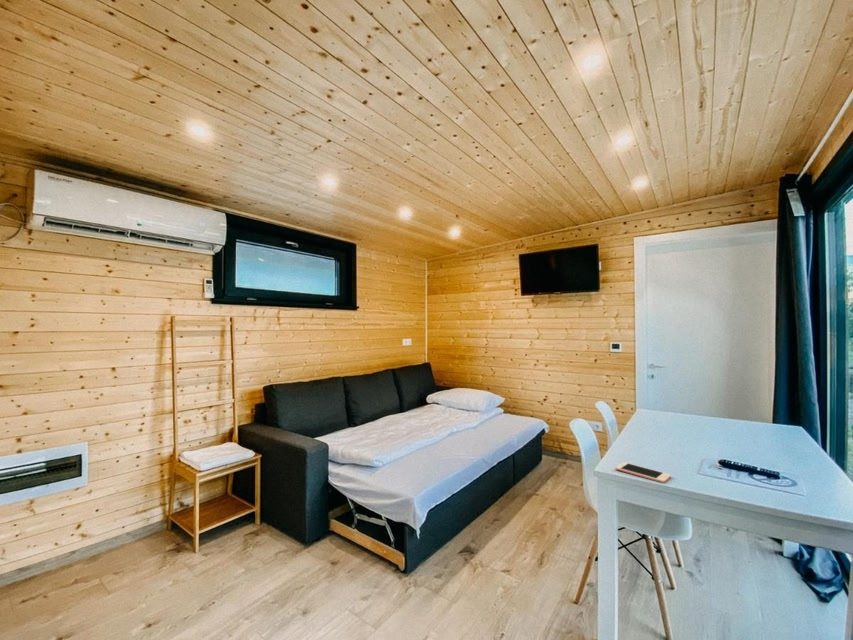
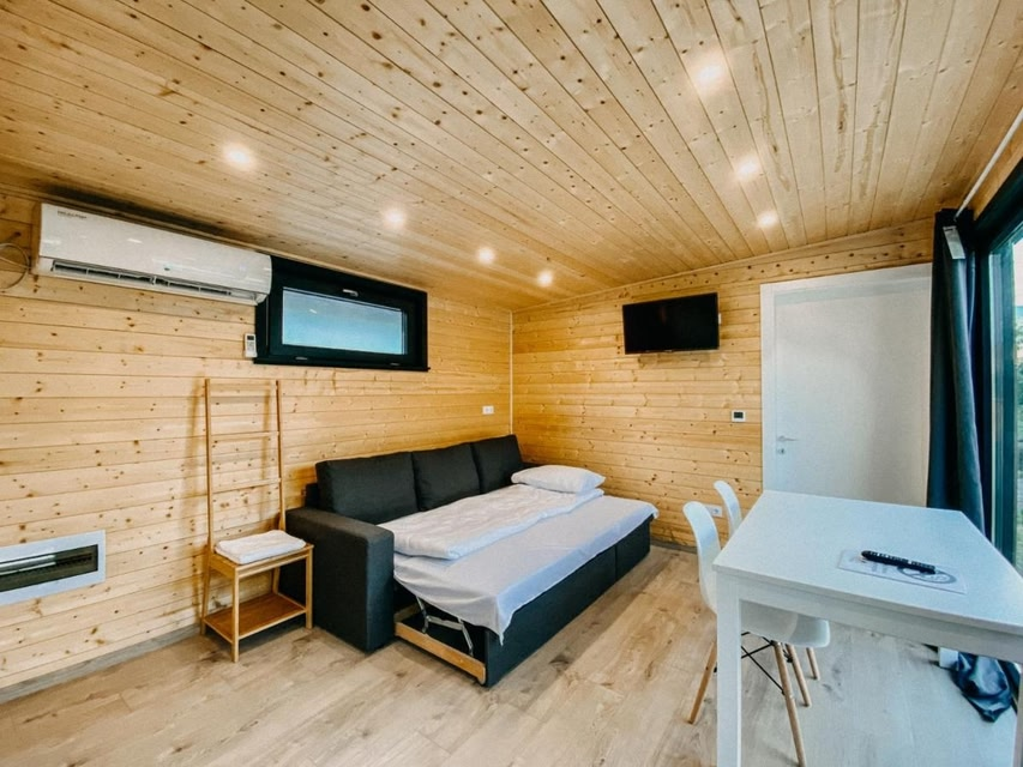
- cell phone (642, 471)
